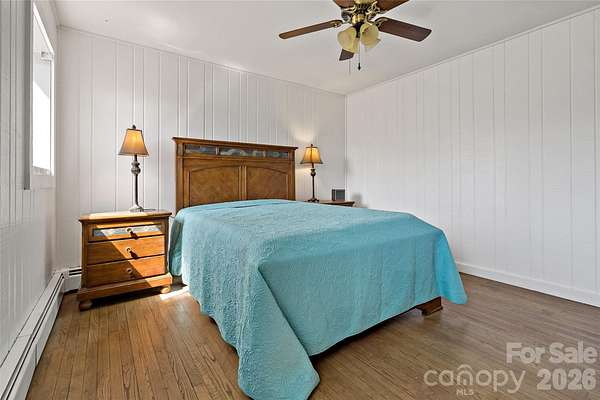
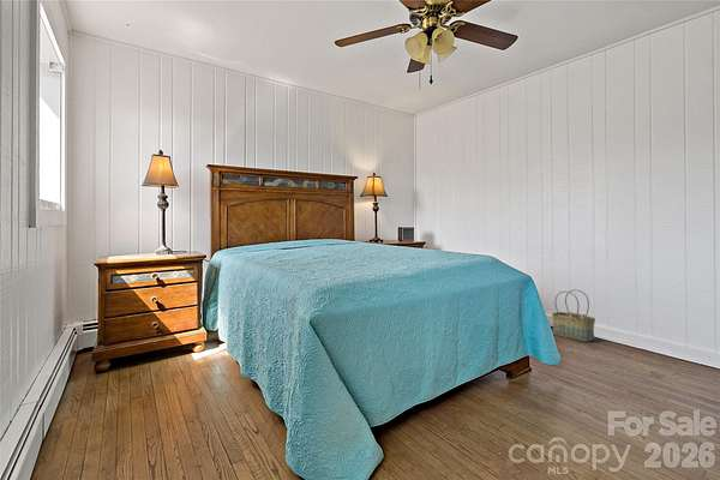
+ basket (572, 313)
